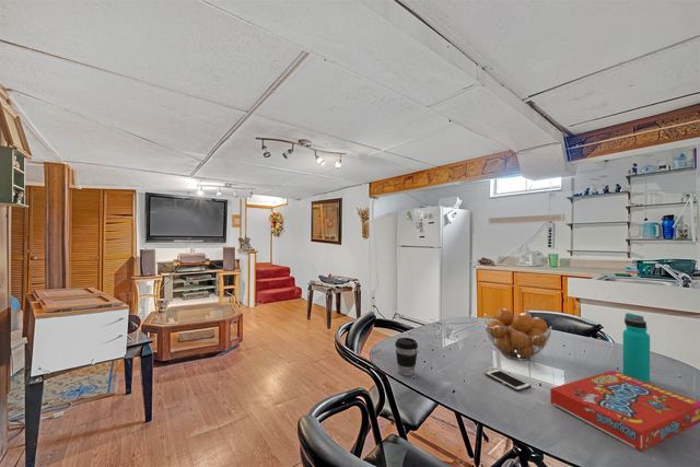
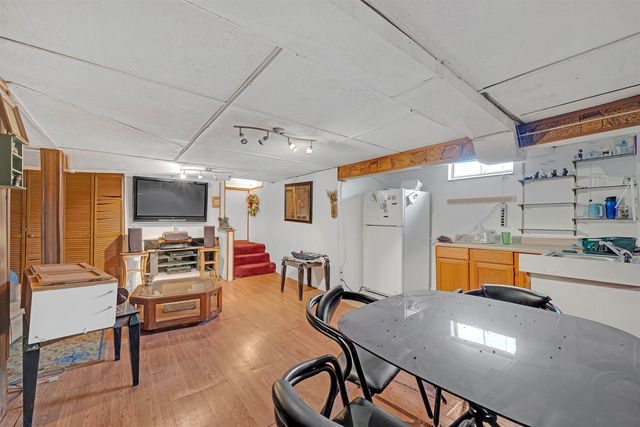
- water bottle (635, 347)
- cell phone (506, 380)
- coffee cup (406, 357)
- snack box (623, 402)
- fruit basket (515, 332)
